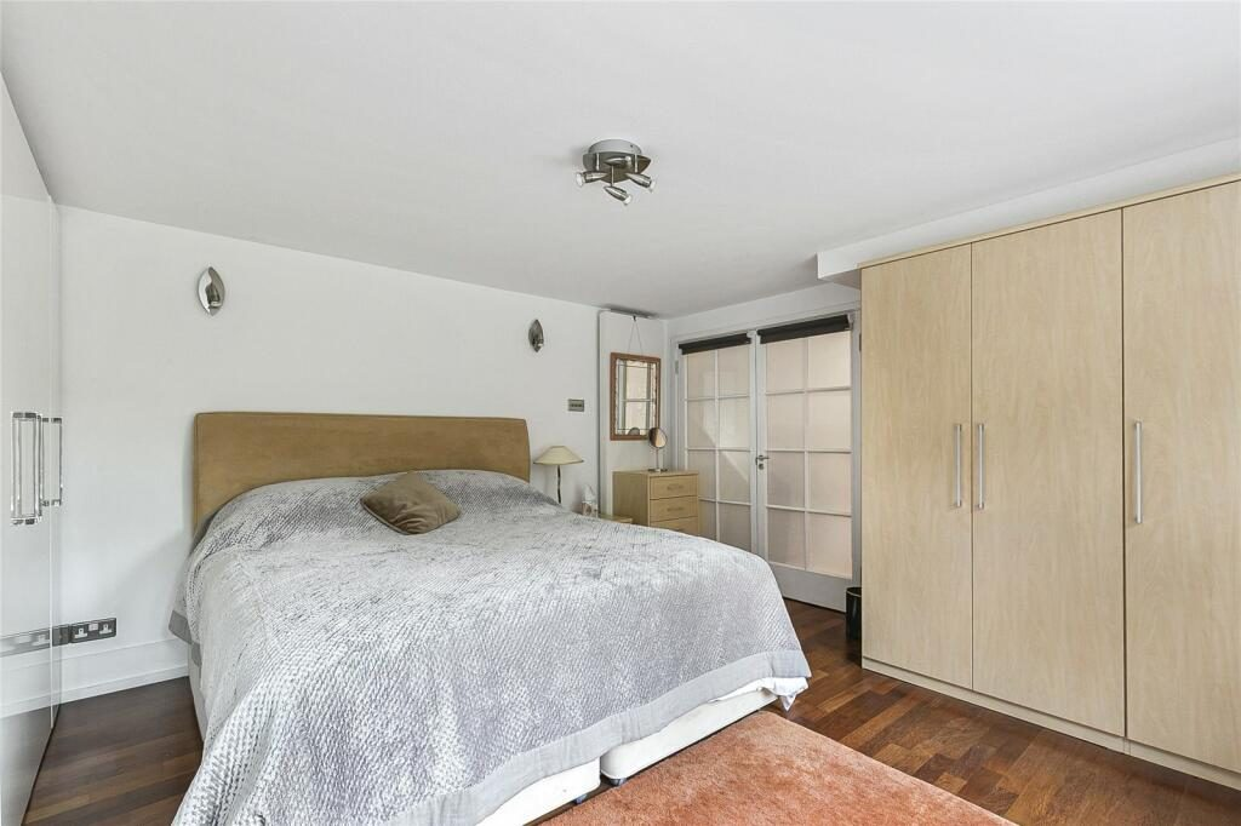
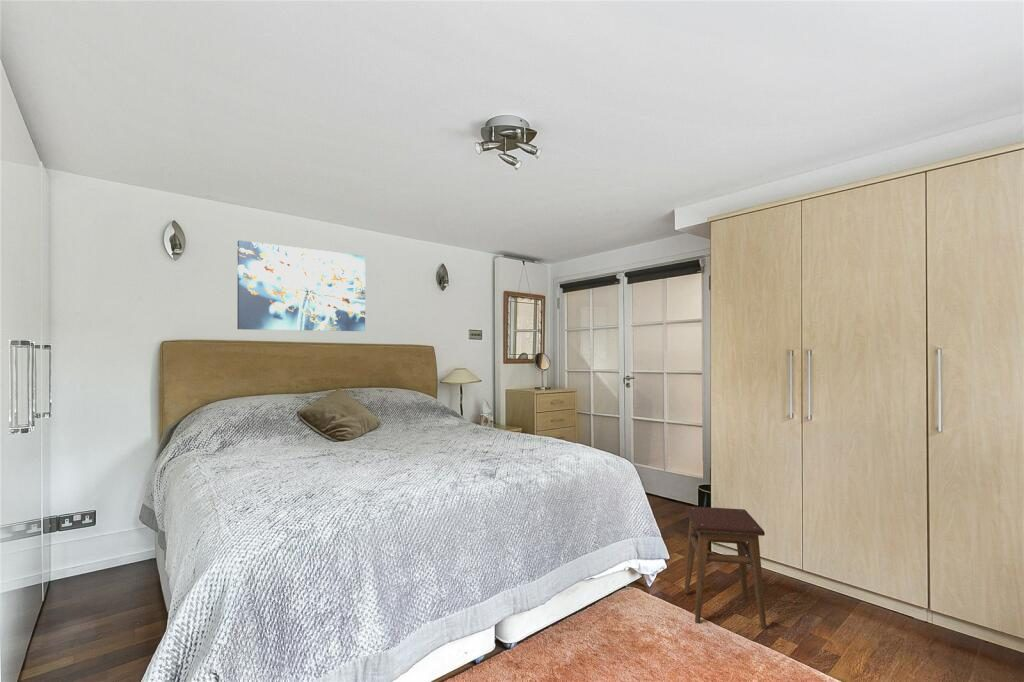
+ wall art (306, 289)
+ stool (722, 561)
